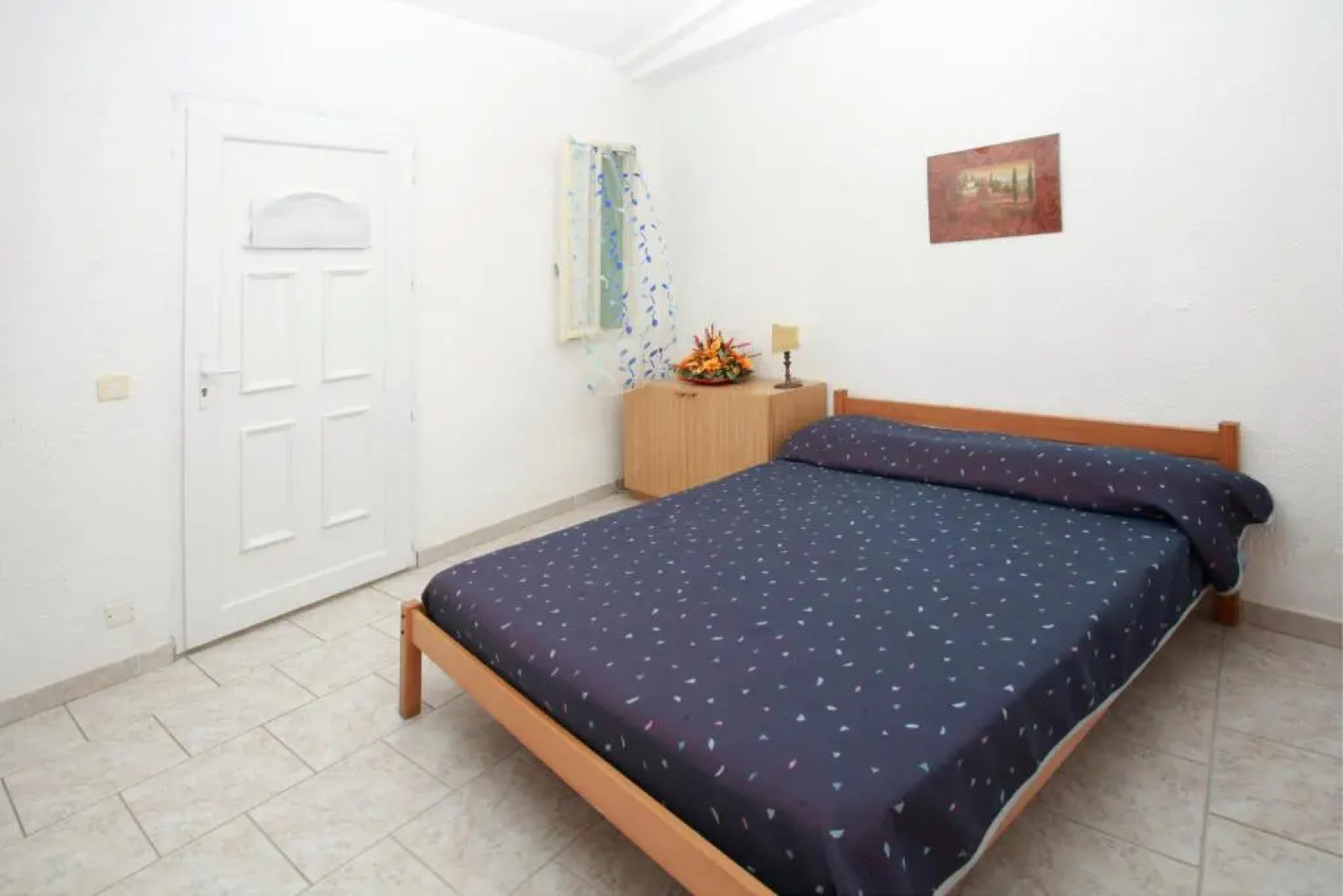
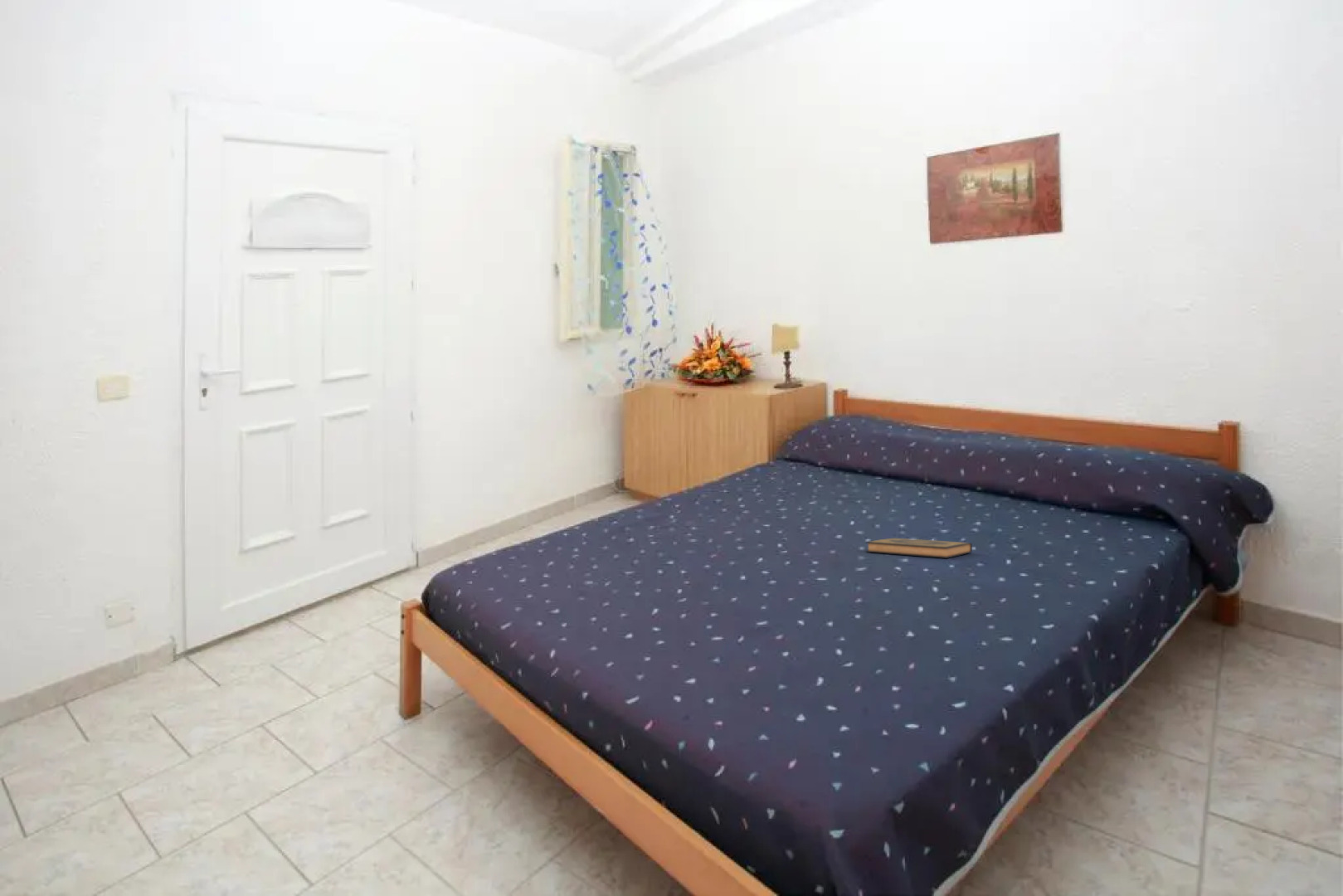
+ hardback book (918, 547)
